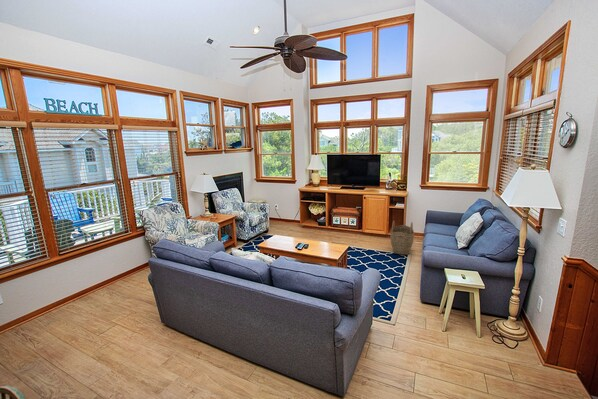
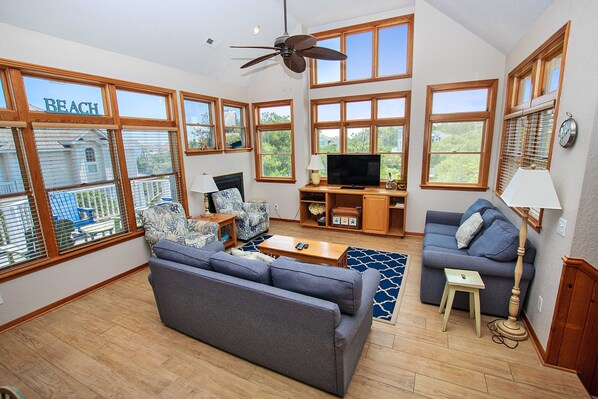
- woven basket (402, 236)
